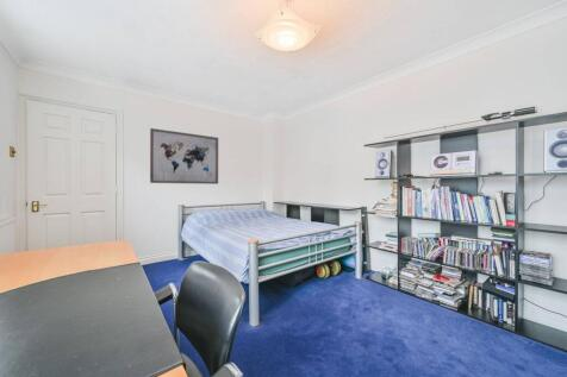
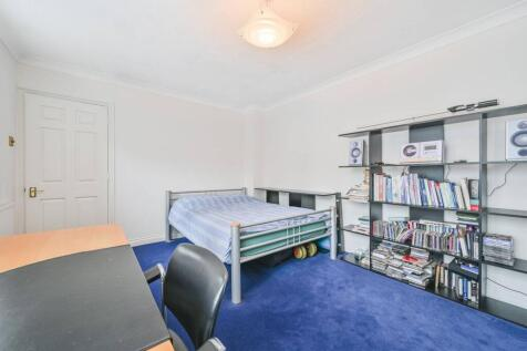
- wall art (187, 158)
